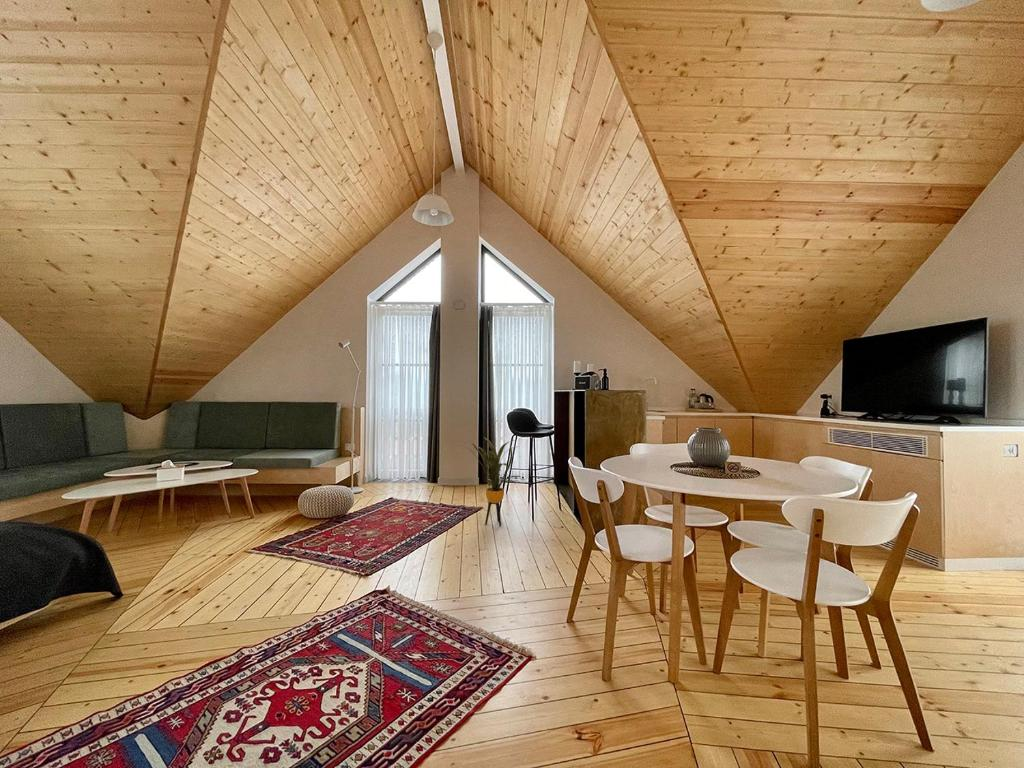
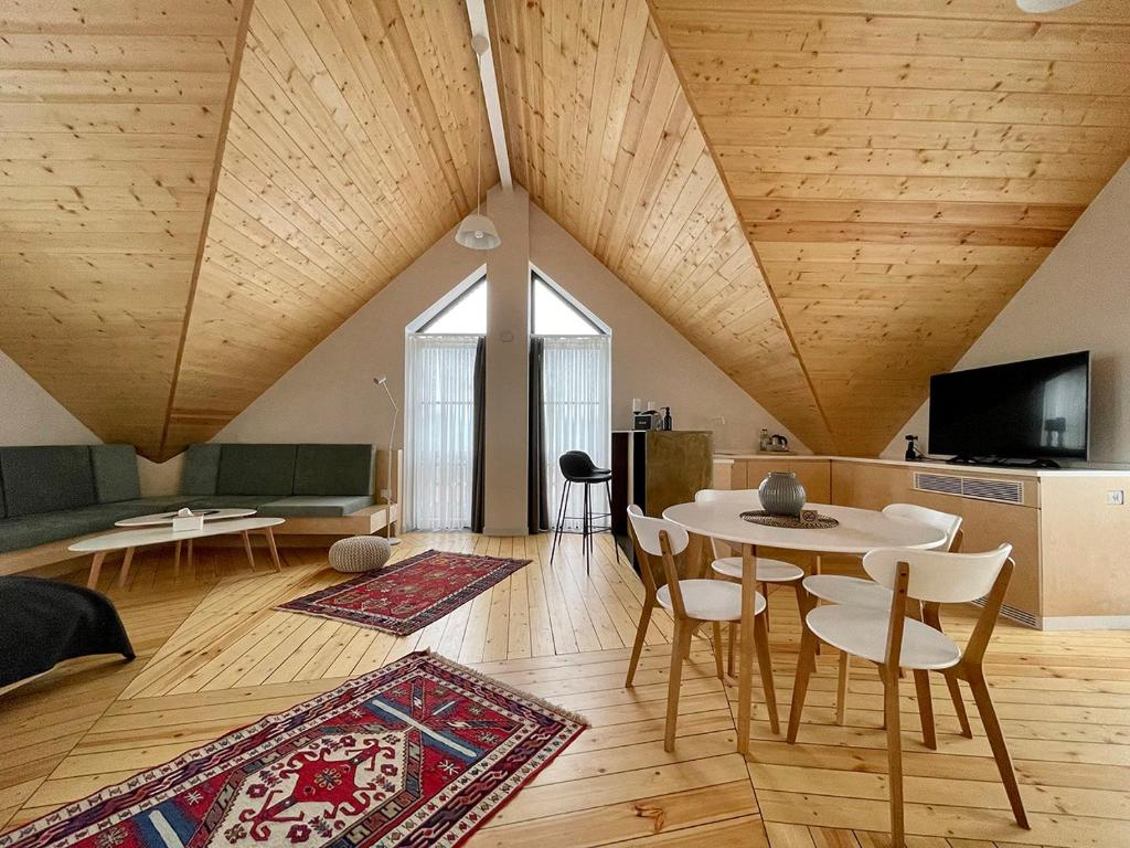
- house plant (493, 480)
